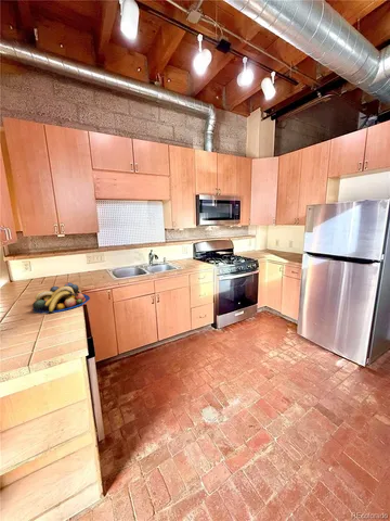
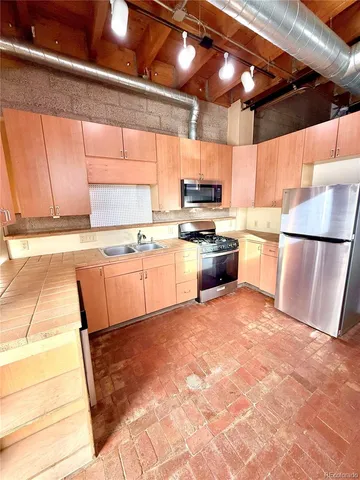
- fruit bowl (62, 294)
